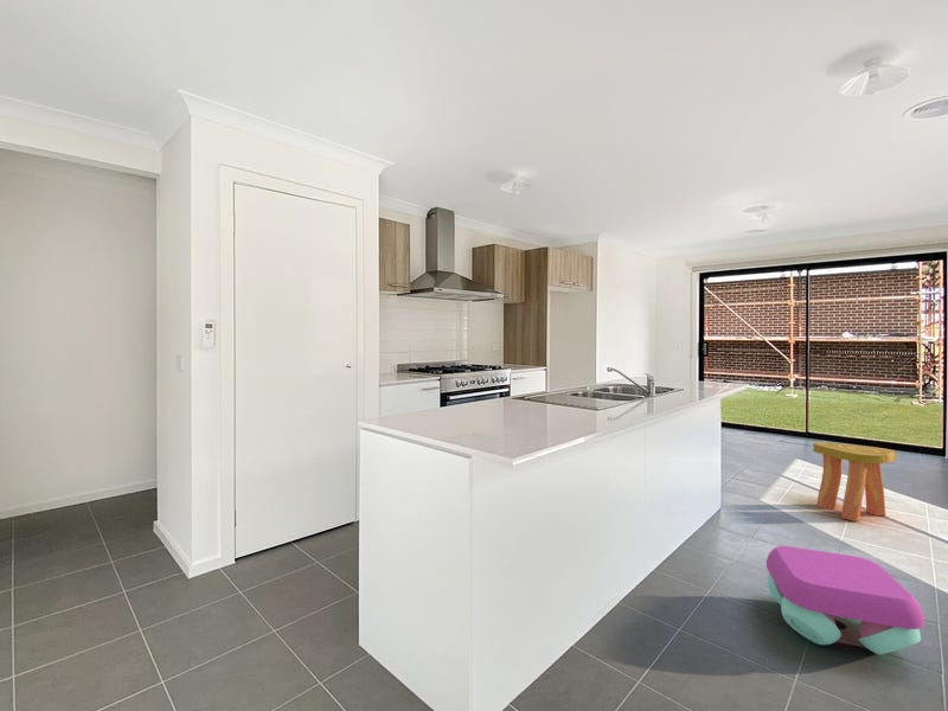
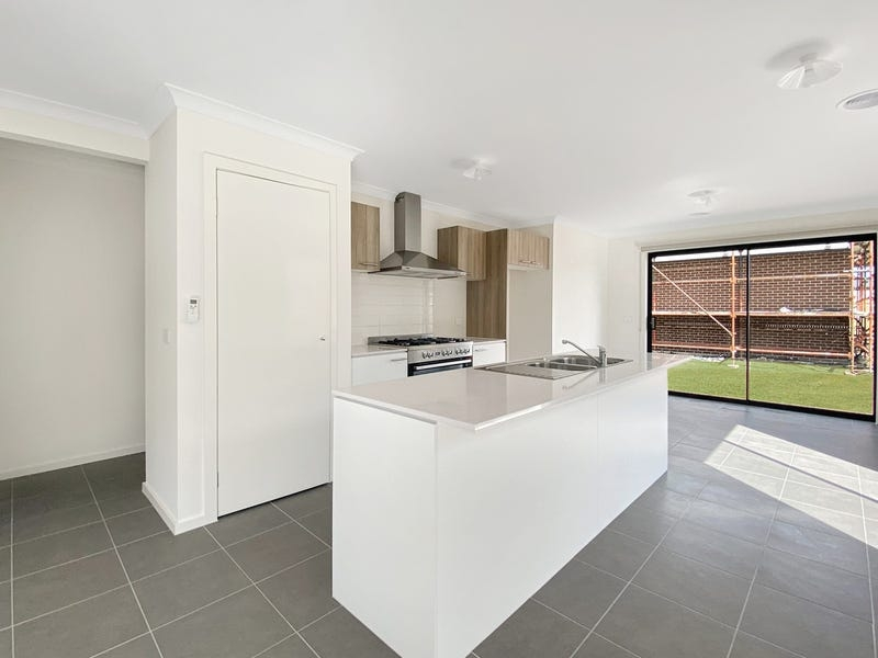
- stool (835, 598)
- stool (857, 481)
